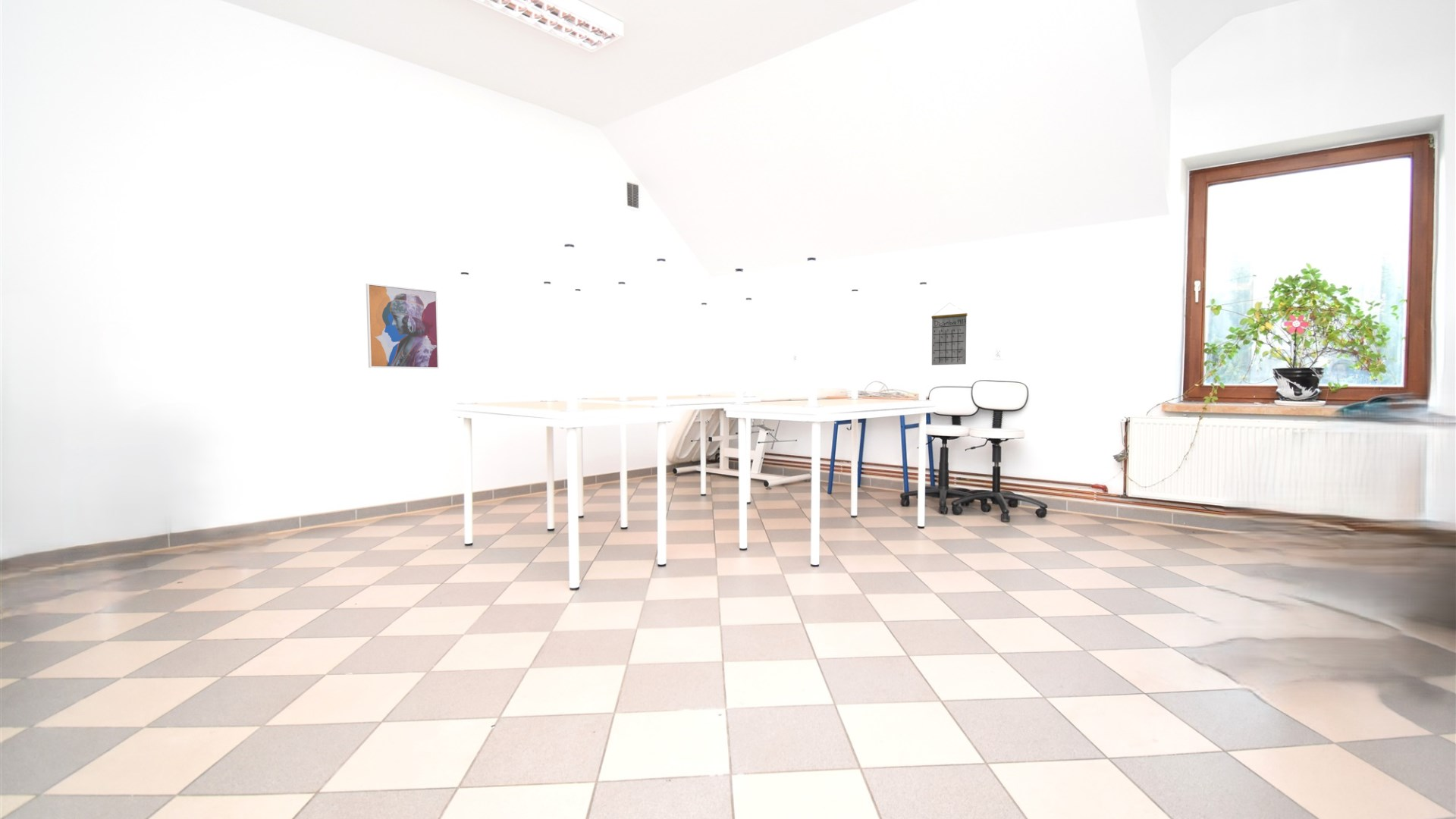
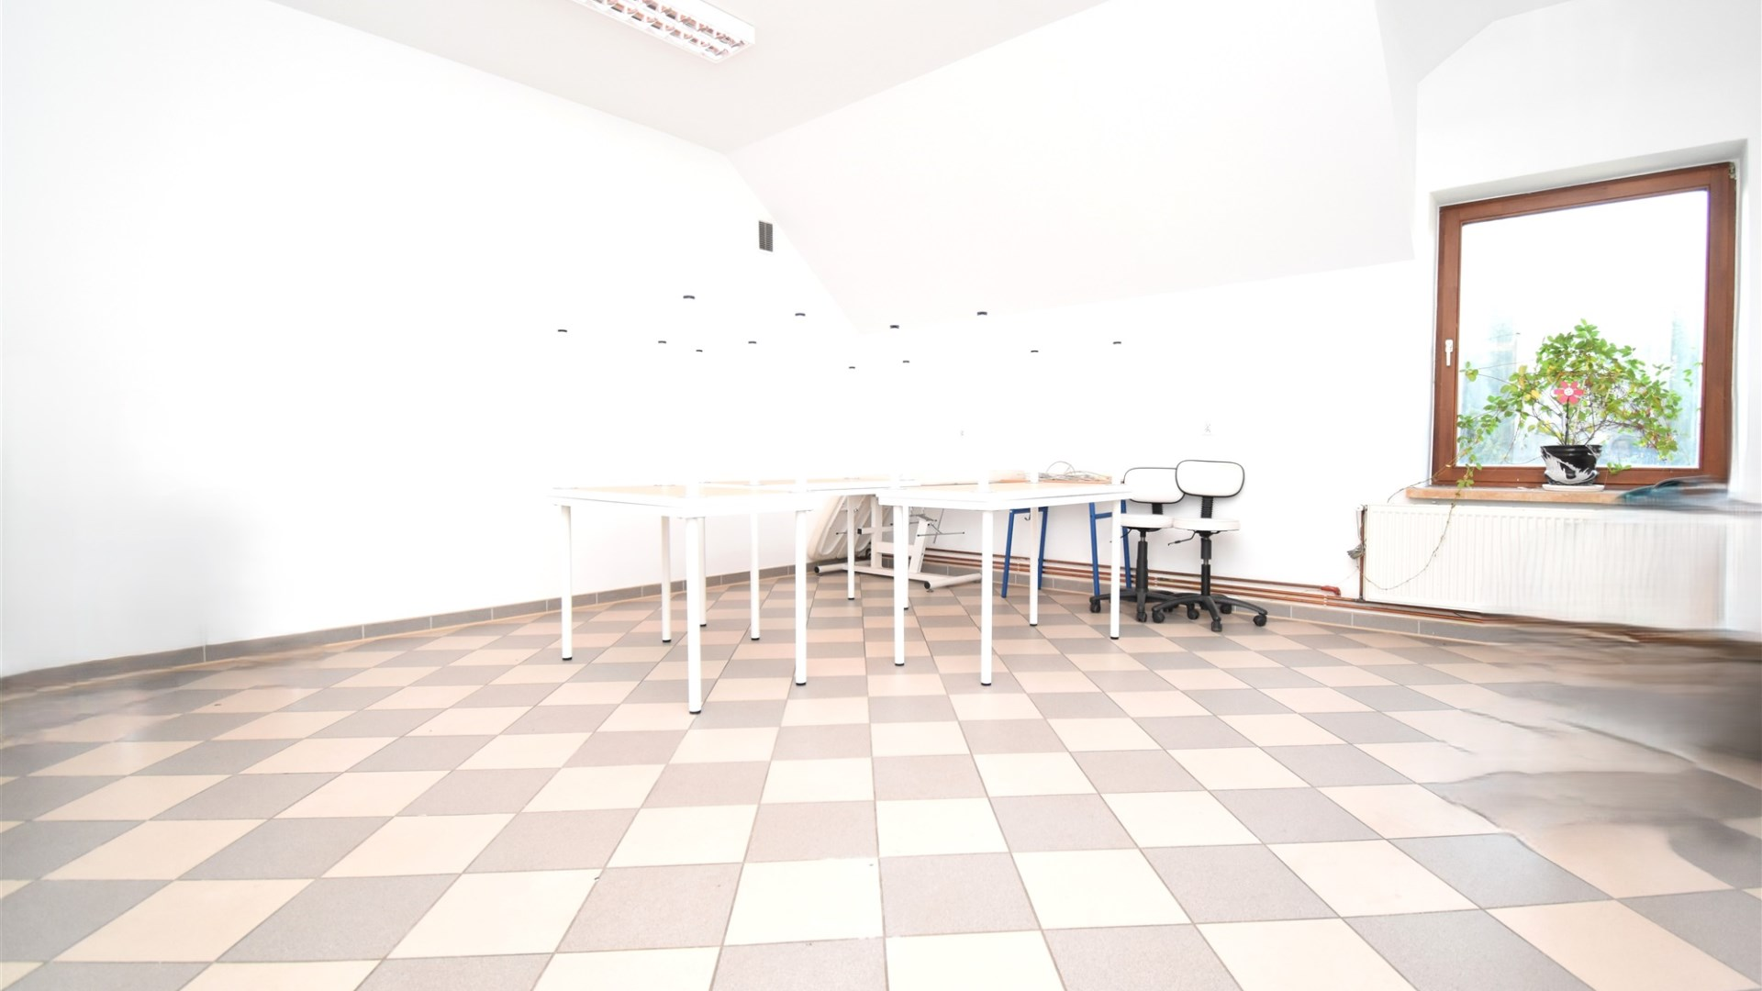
- wall art (403, 328)
- calendar (949, 334)
